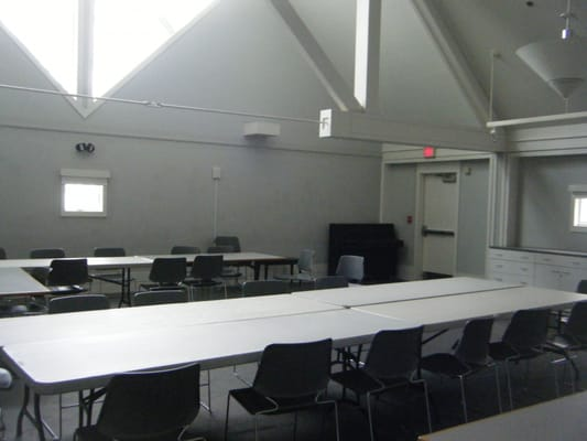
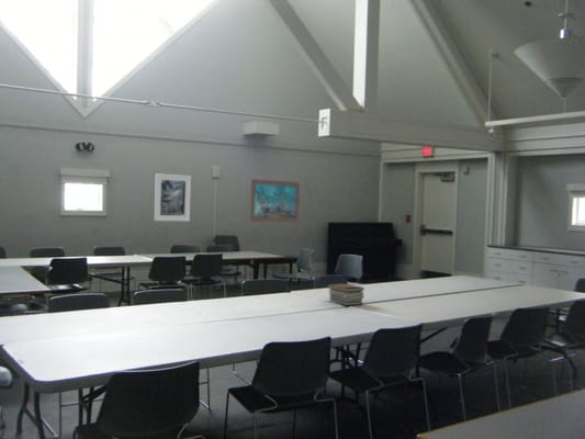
+ book stack (345, 294)
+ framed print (172, 198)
+ wall art (275, 201)
